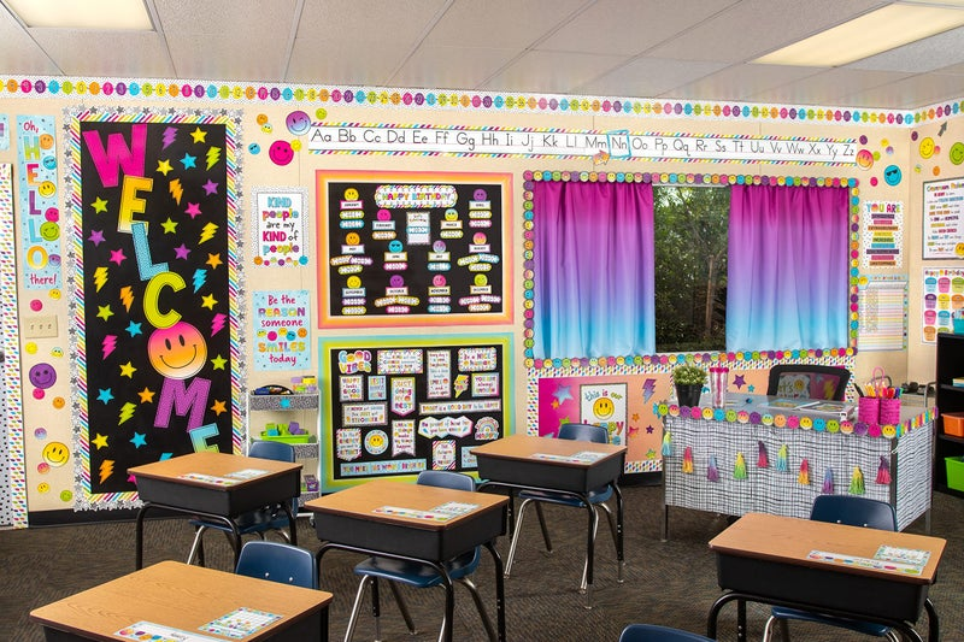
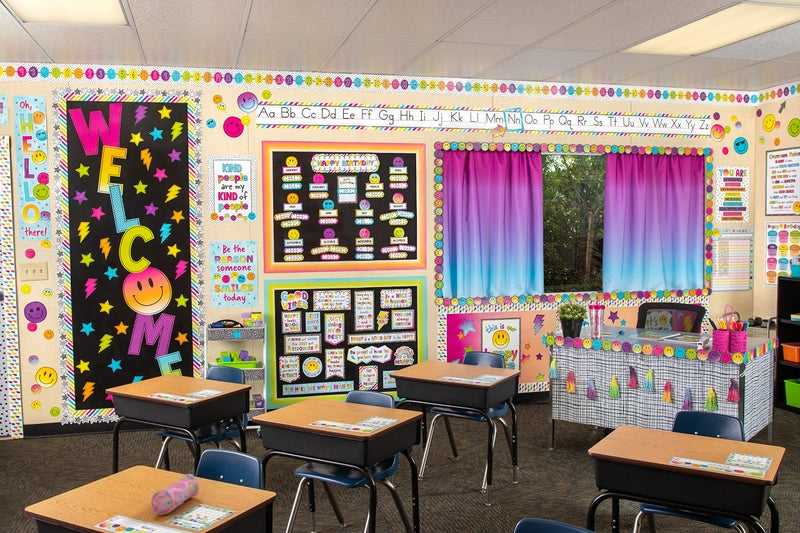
+ pencil case (176, 493)
